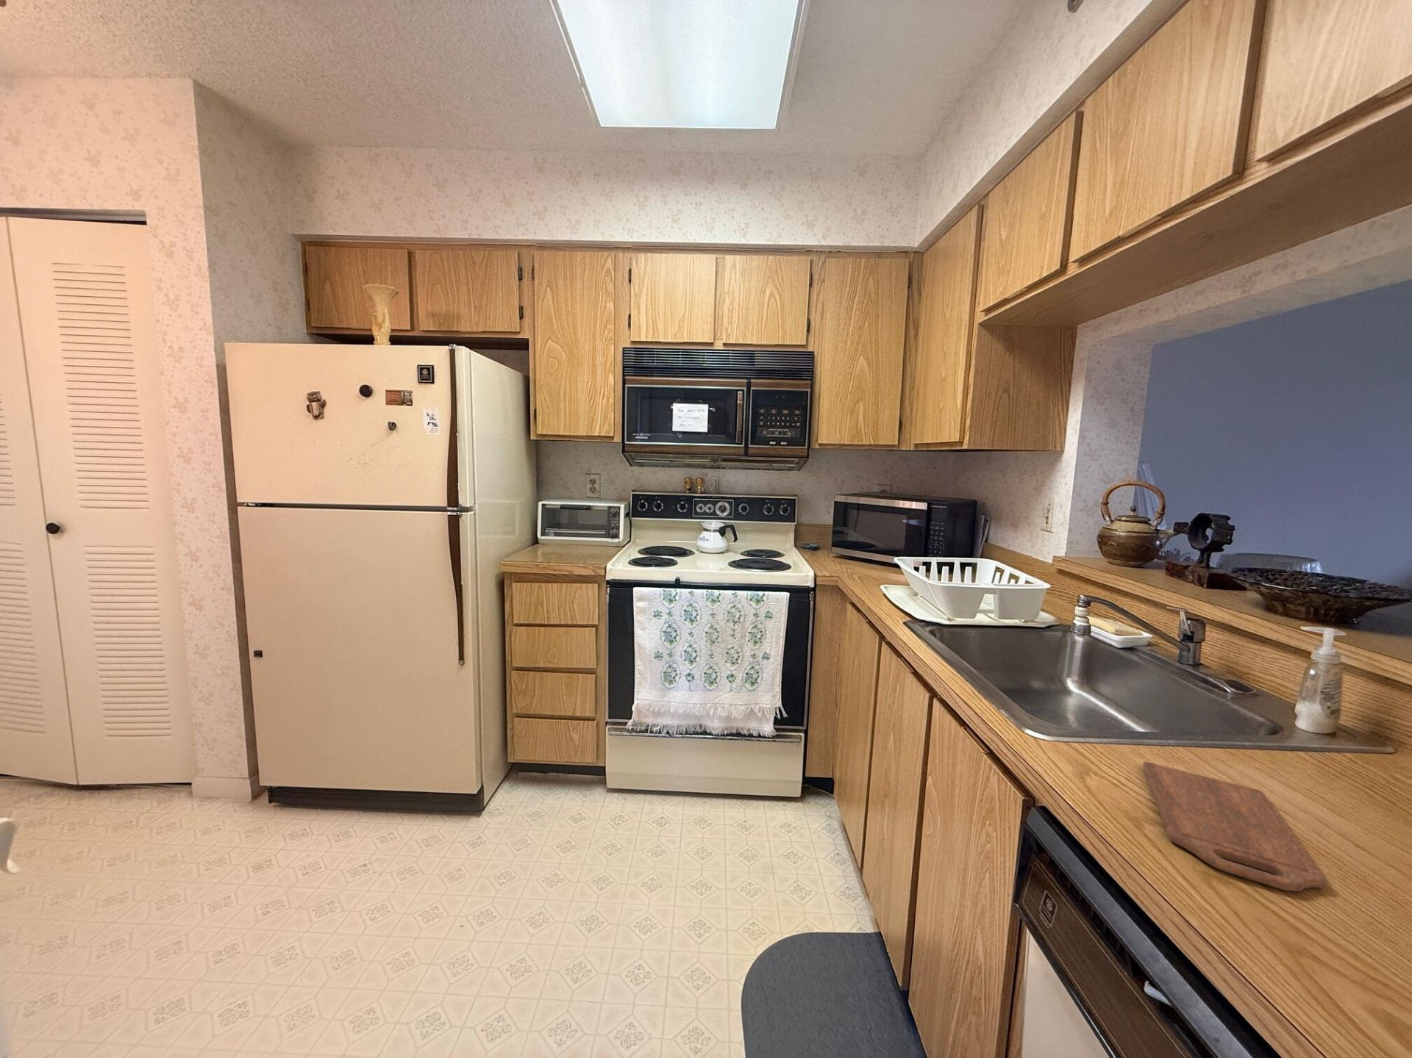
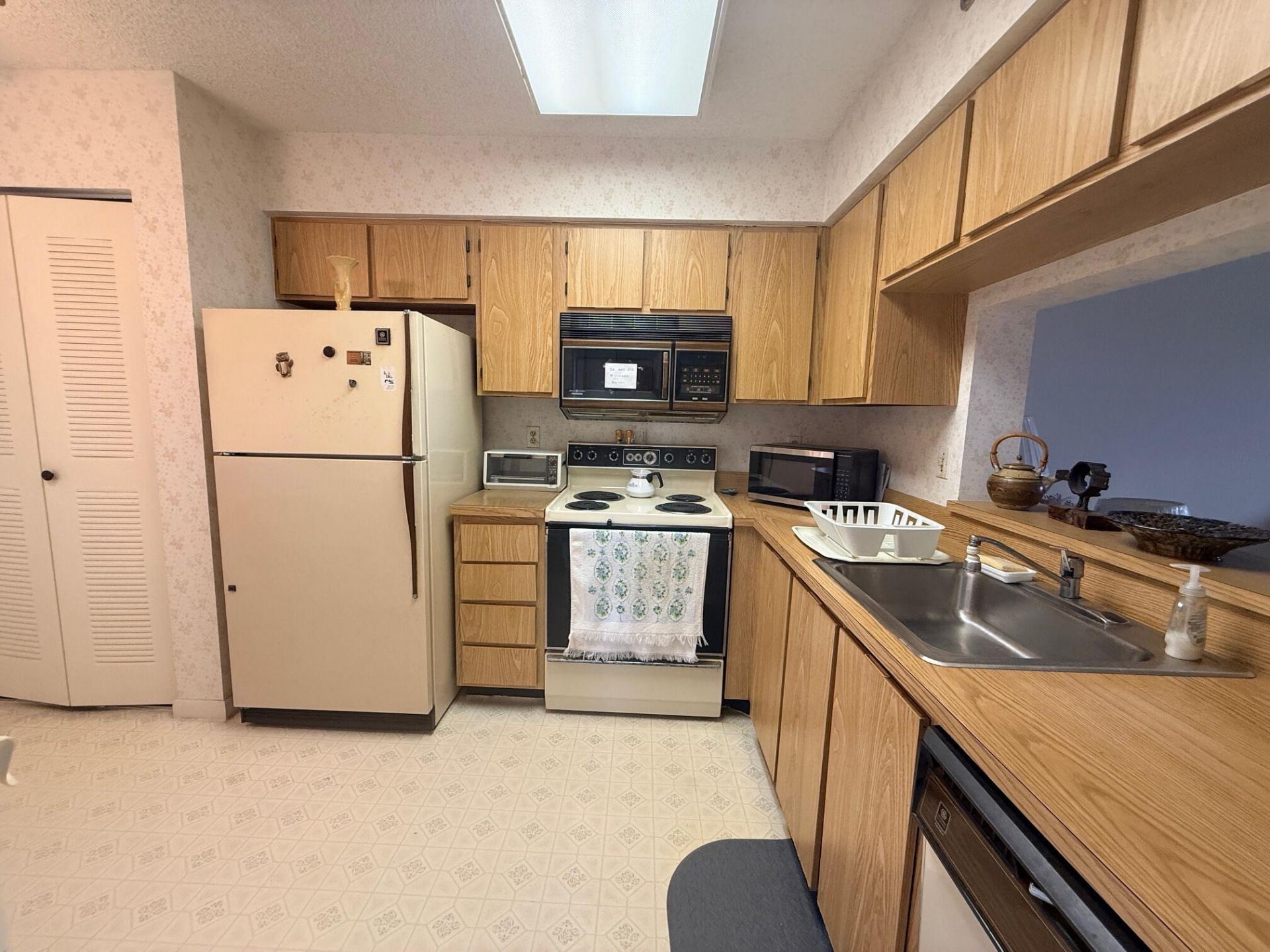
- cutting board (1222, 820)
